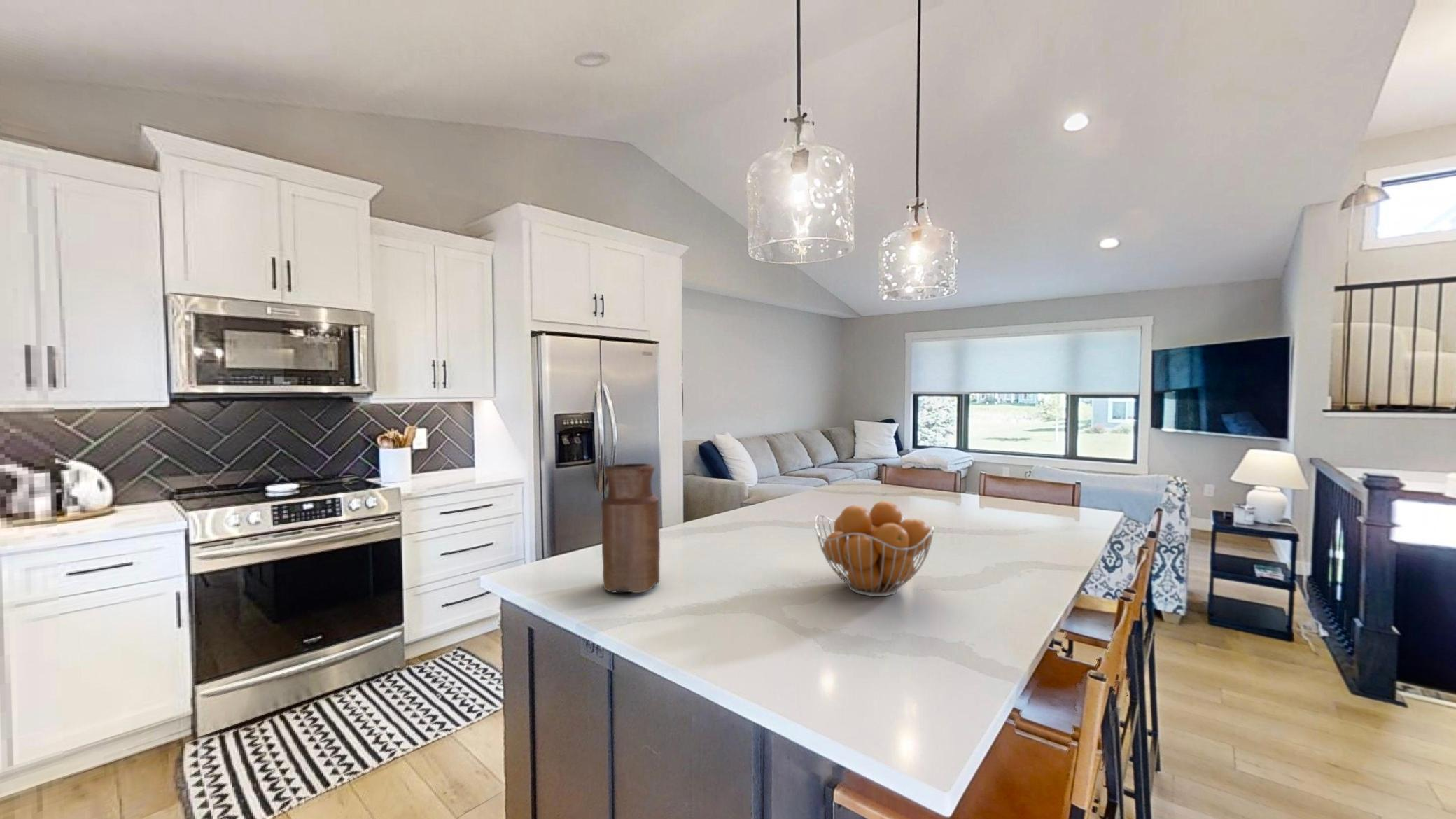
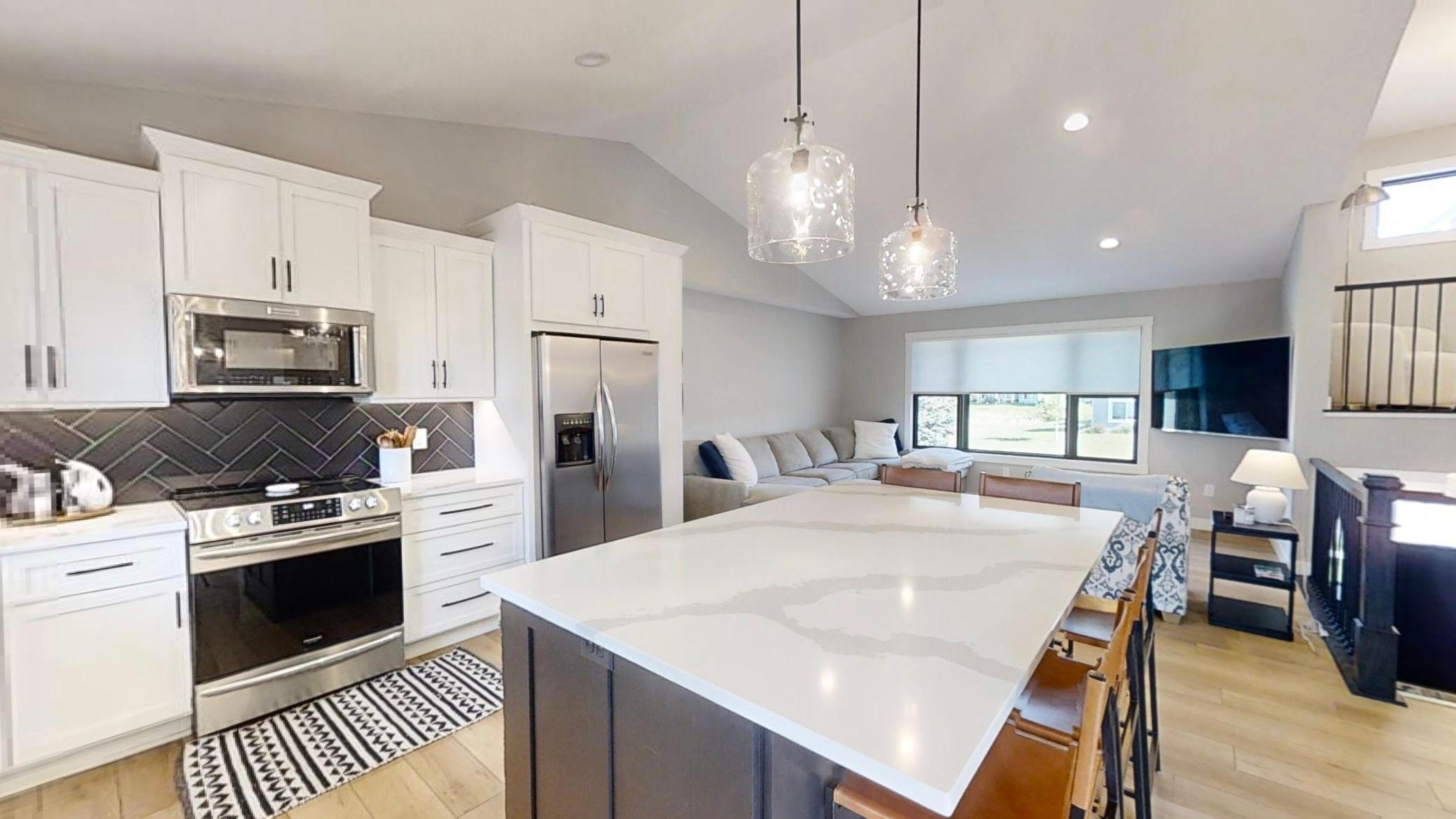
- vase (630, 526)
- fruit basket (872, 546)
